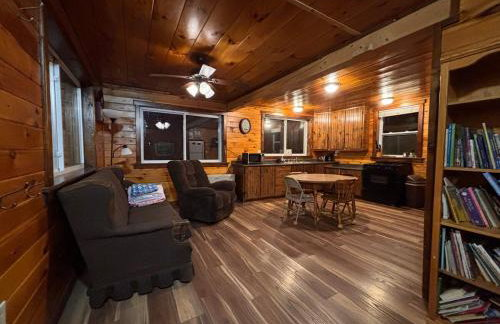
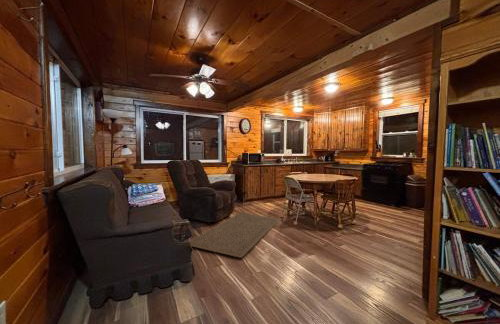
+ rug (252, 220)
